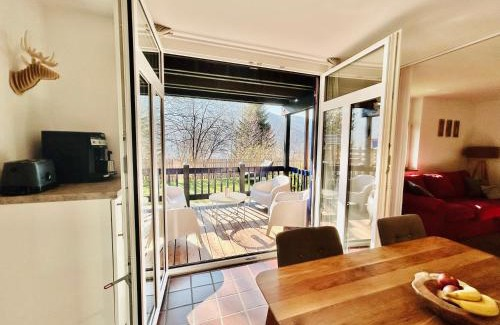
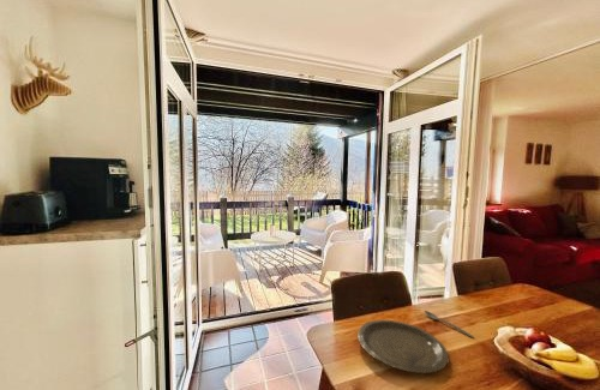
+ spoon (446, 323)
+ plate (400, 343)
